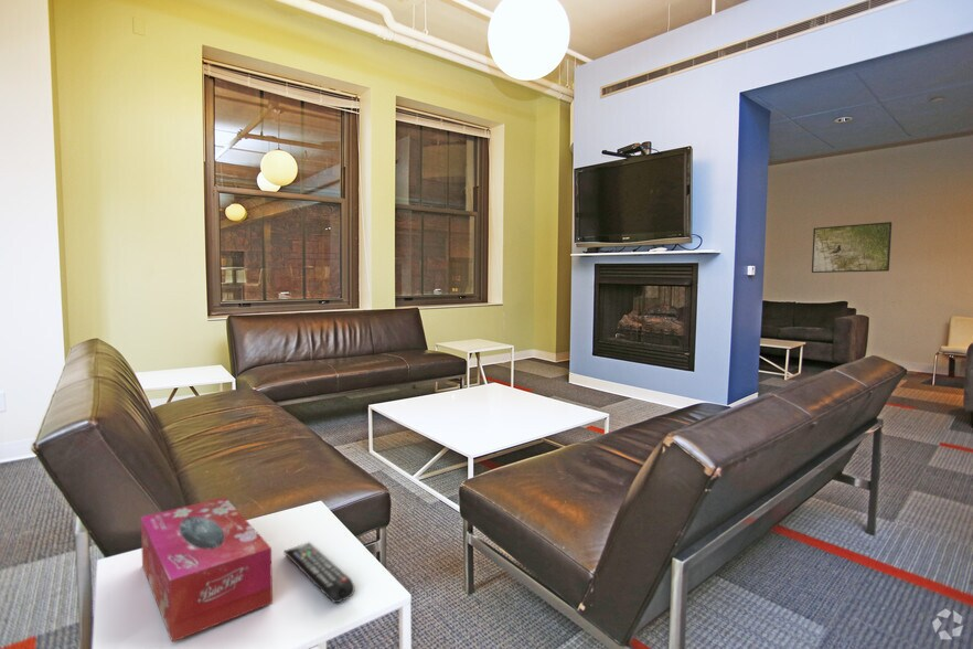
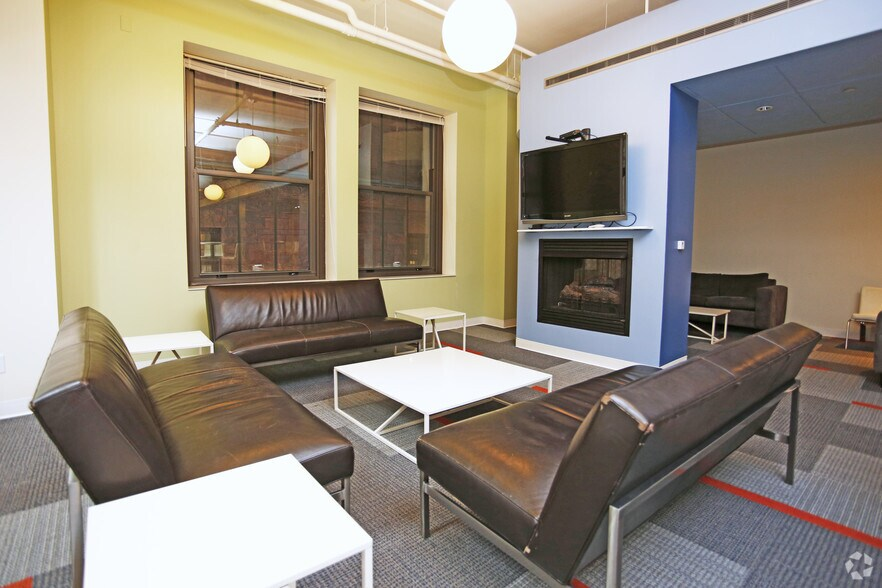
- remote control (317, 568)
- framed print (849, 248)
- tissue box (202, 557)
